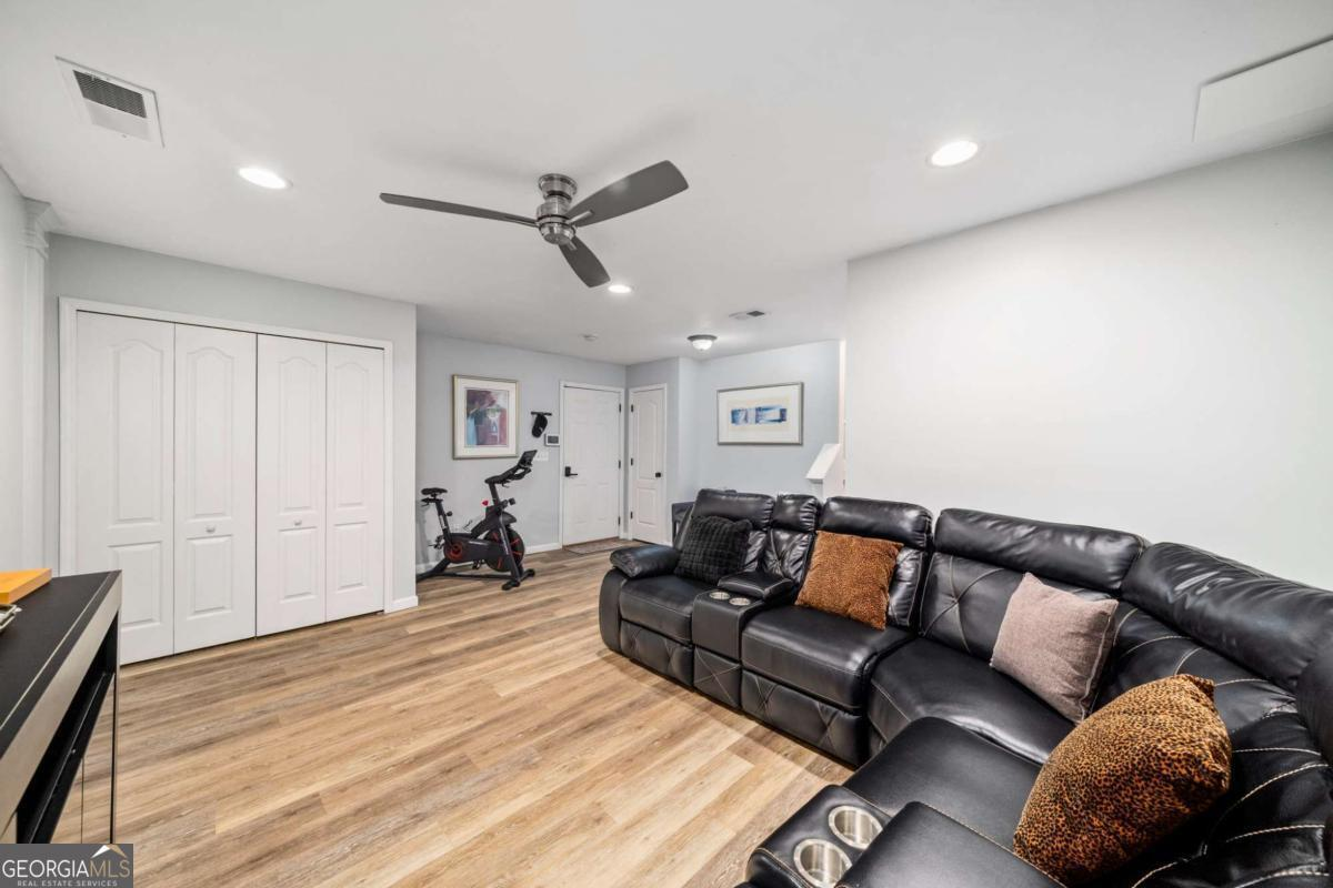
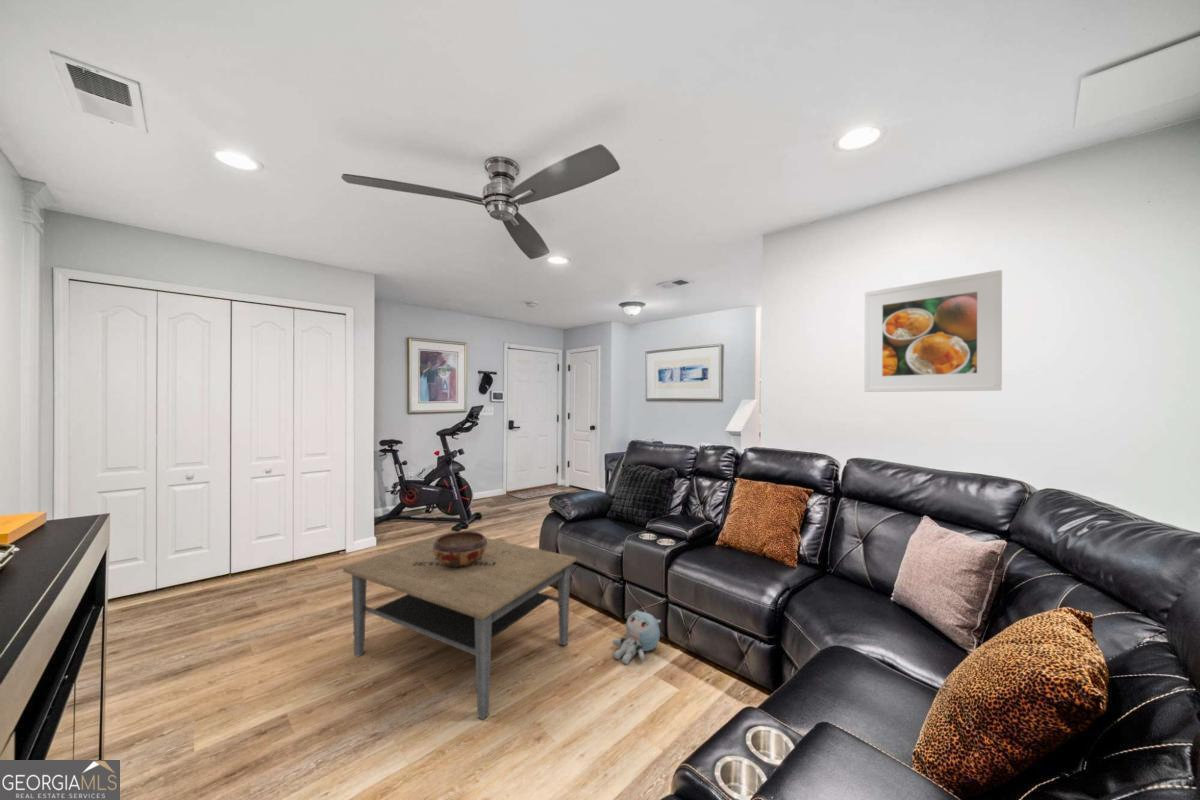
+ decorative bowl (460, 550)
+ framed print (926, 336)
+ coffee table (463, 605)
+ plush toy (636, 634)
